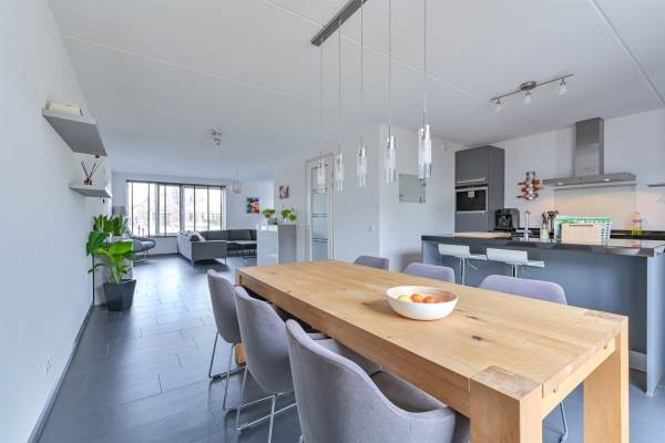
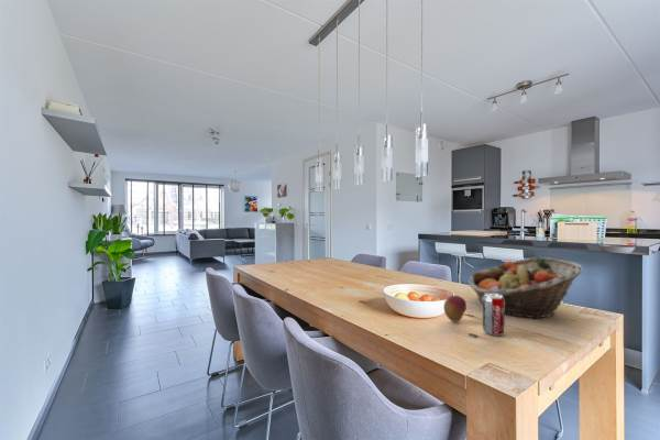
+ fruit (454, 308)
+ fruit basket (519, 283)
+ beverage can (493, 314)
